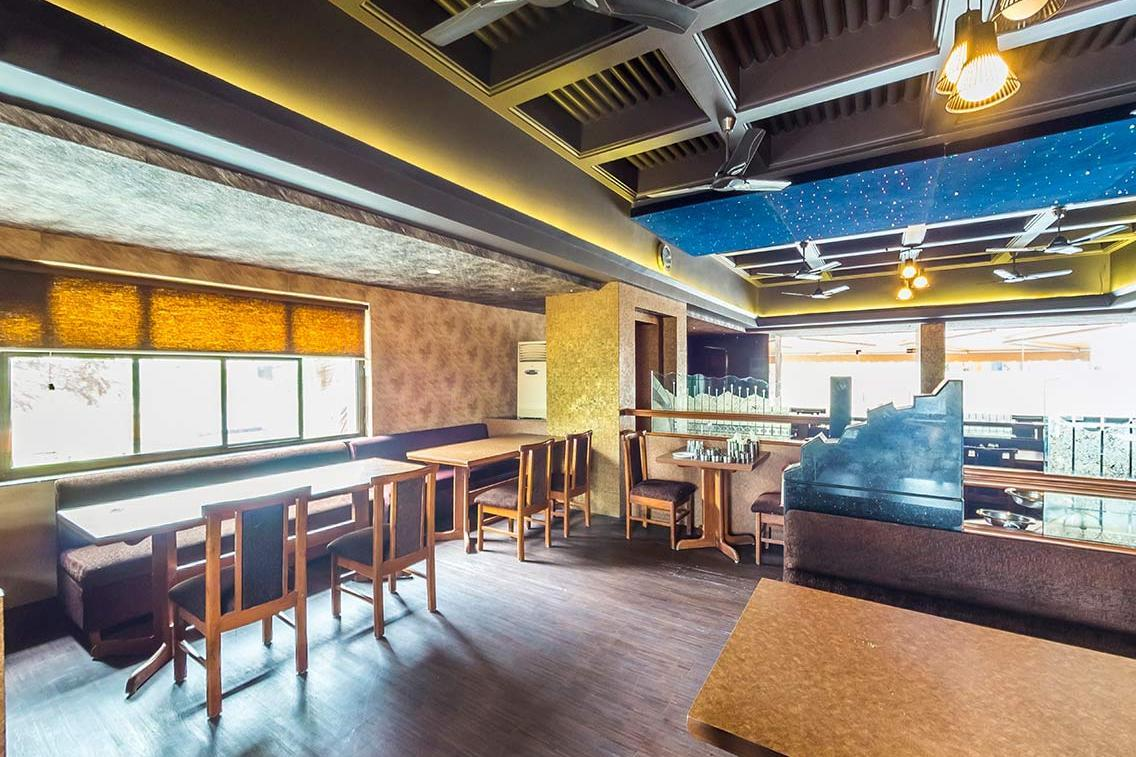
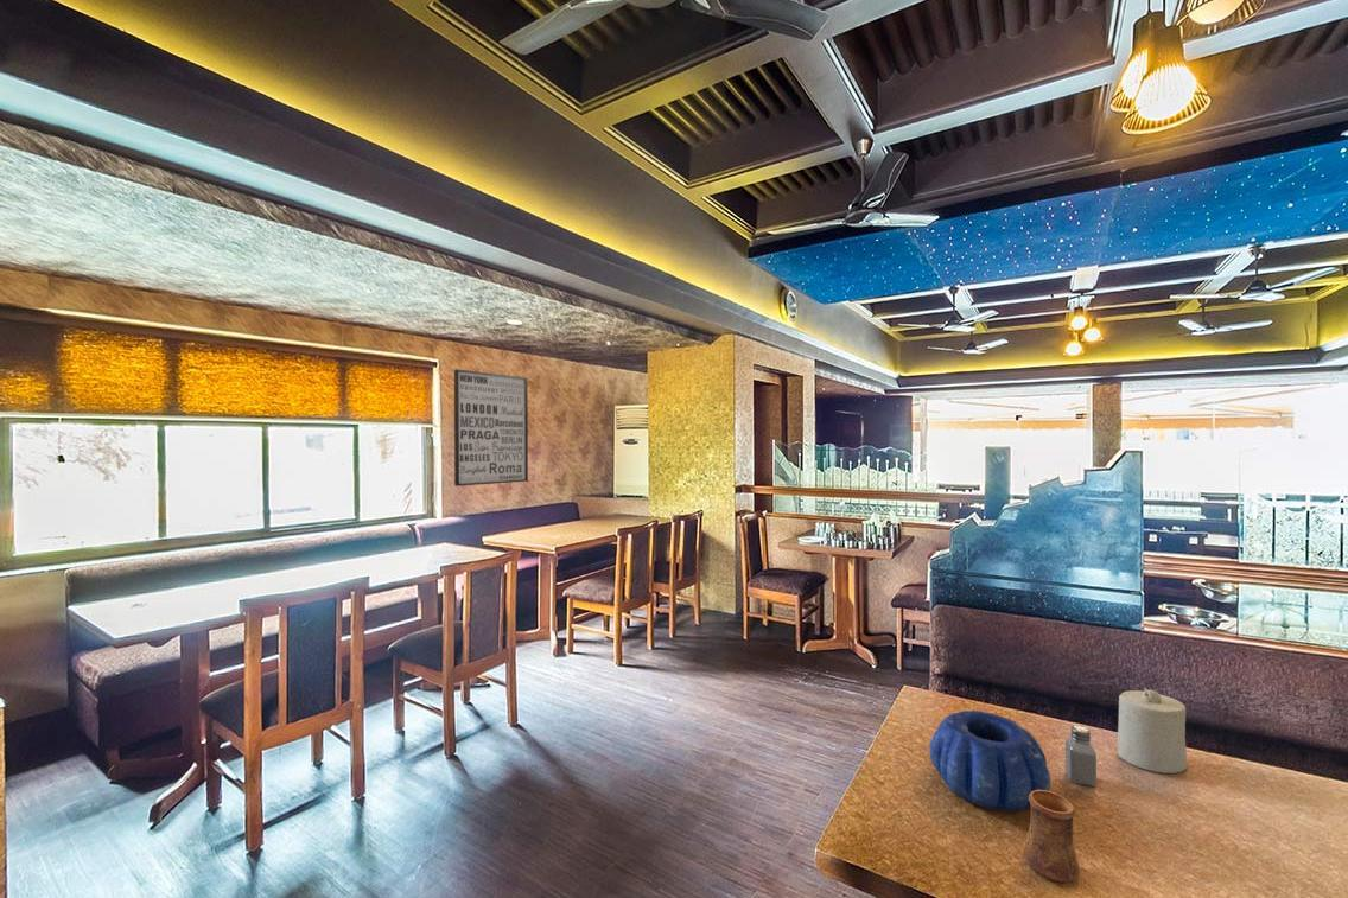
+ decorative bowl (987, 756)
+ saltshaker (1080, 753)
+ cup (1050, 834)
+ candle (1151, 724)
+ wall art (492, 428)
